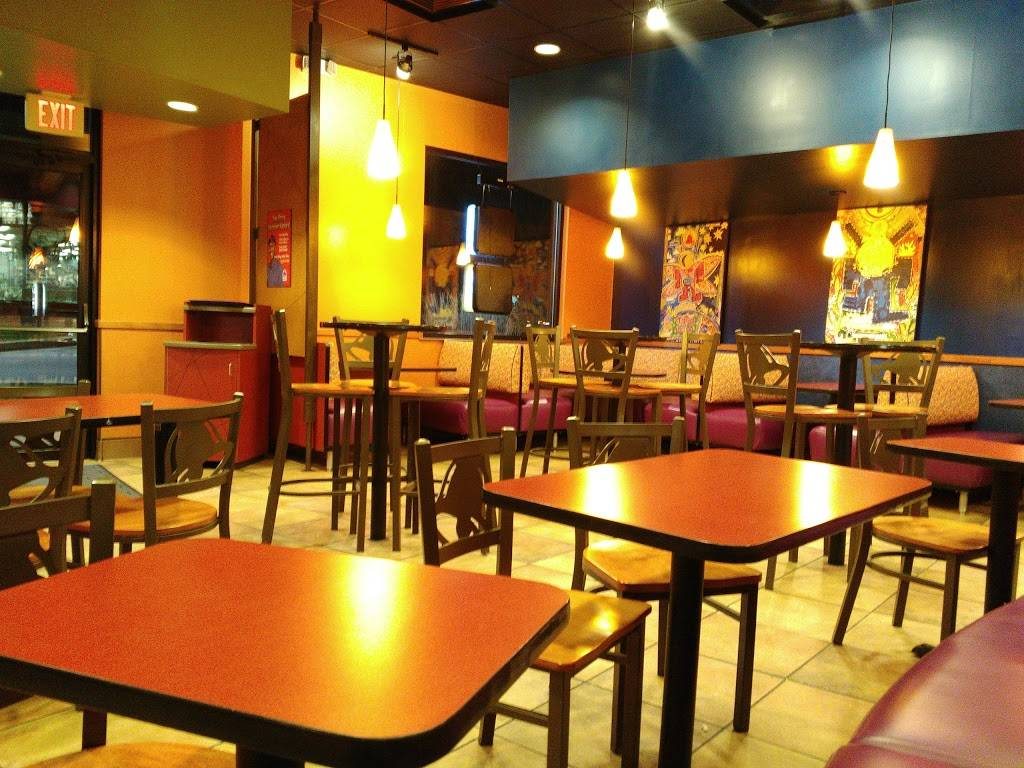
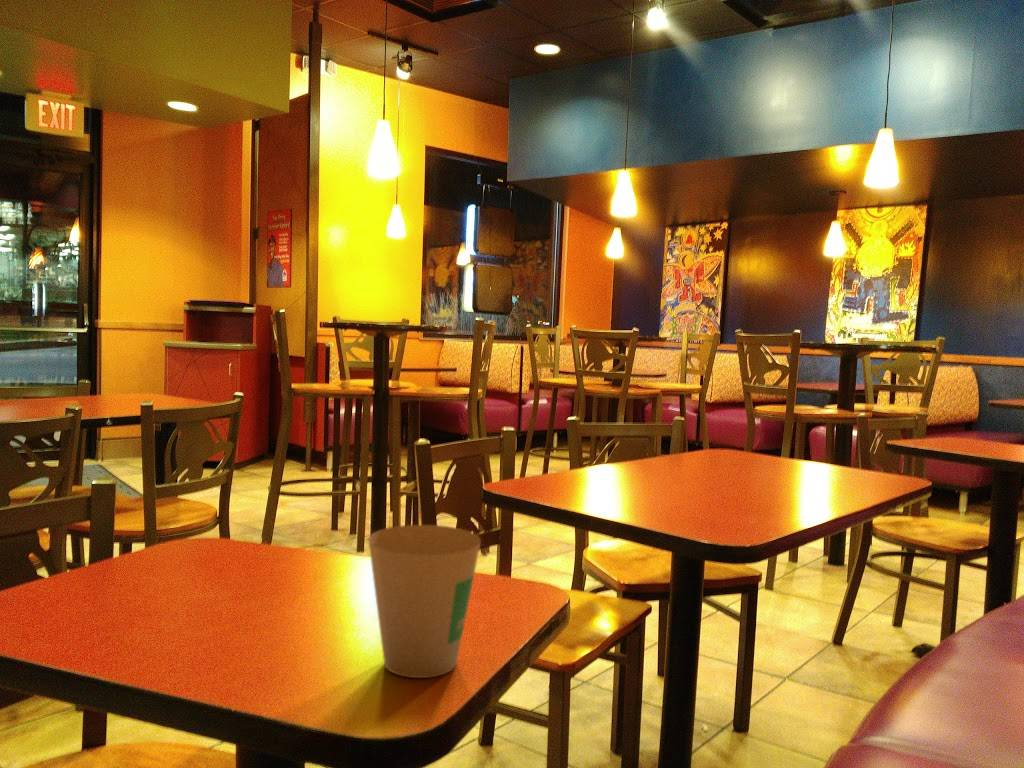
+ paper cup (422, 600)
